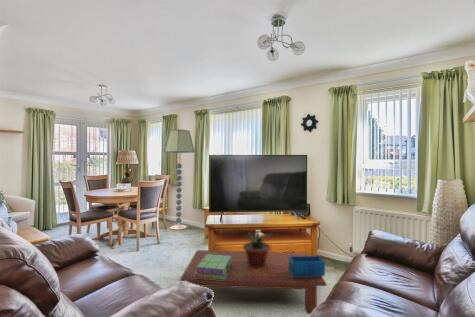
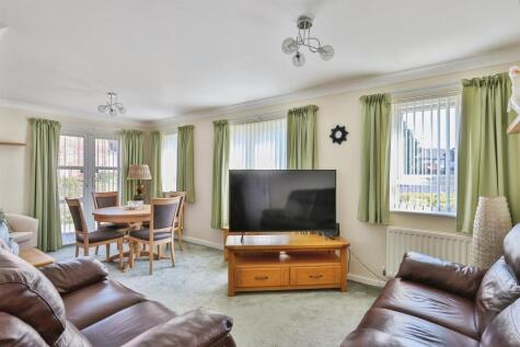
- floor lamp (179, 178)
- decorative box (306, 265)
- coffee table (251, 278)
- potted plant (259, 247)
- stack of books (214, 265)
